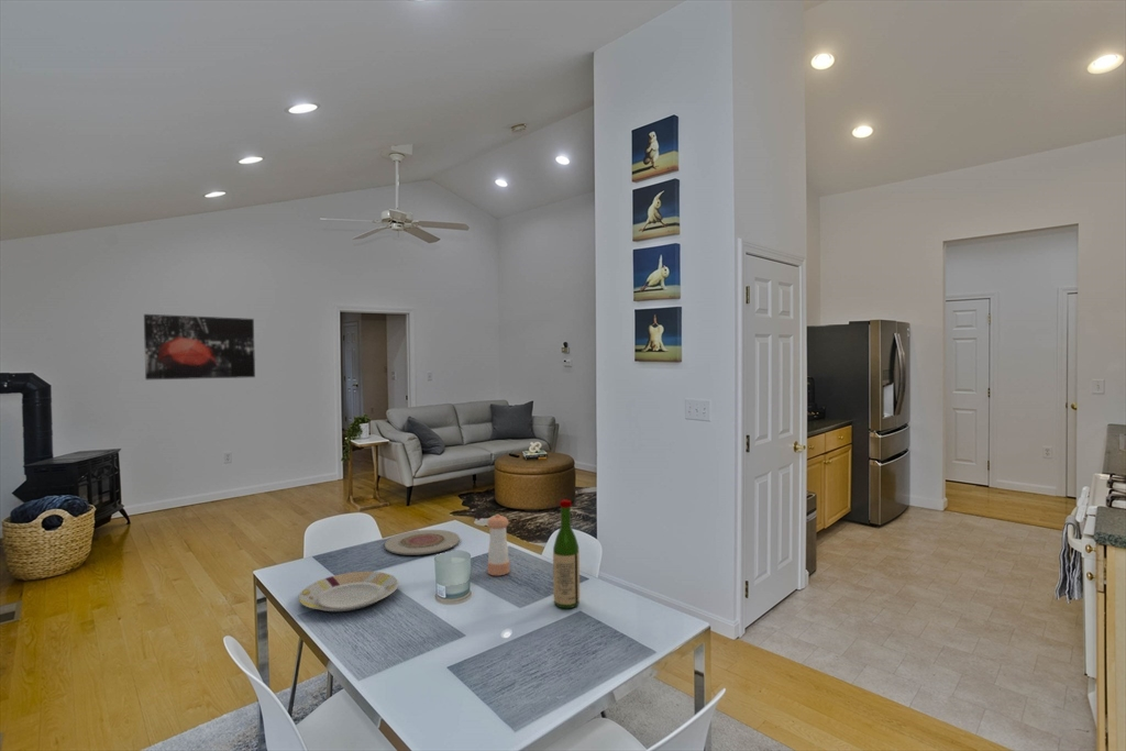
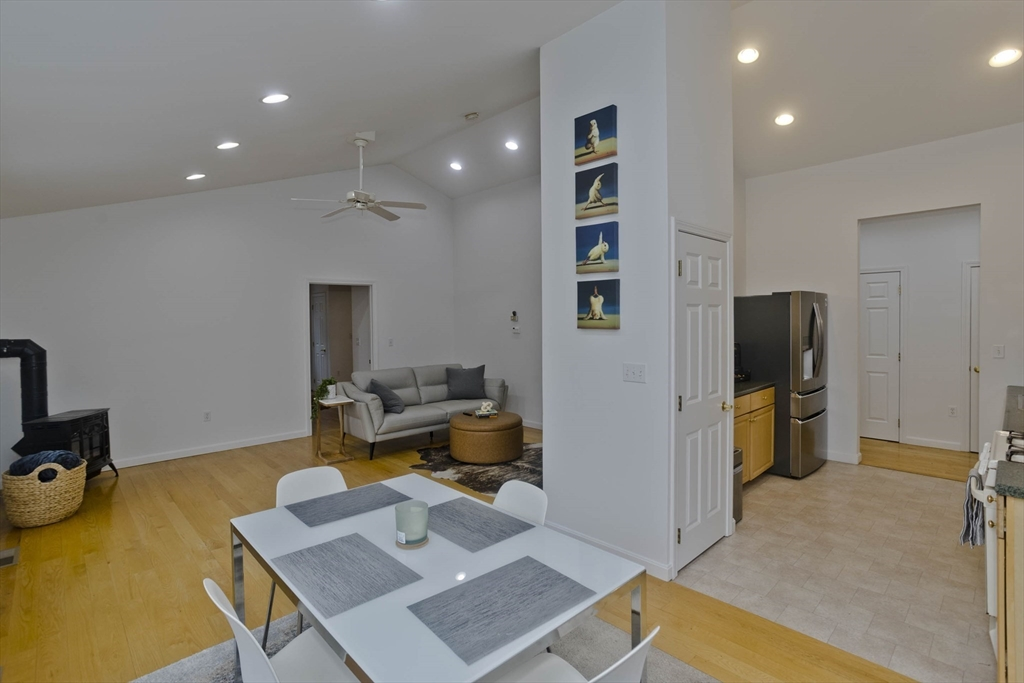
- plate (350, 592)
- wall art (202, 347)
- pepper shaker (498, 542)
- plate (422, 541)
- wine bottle (565, 552)
